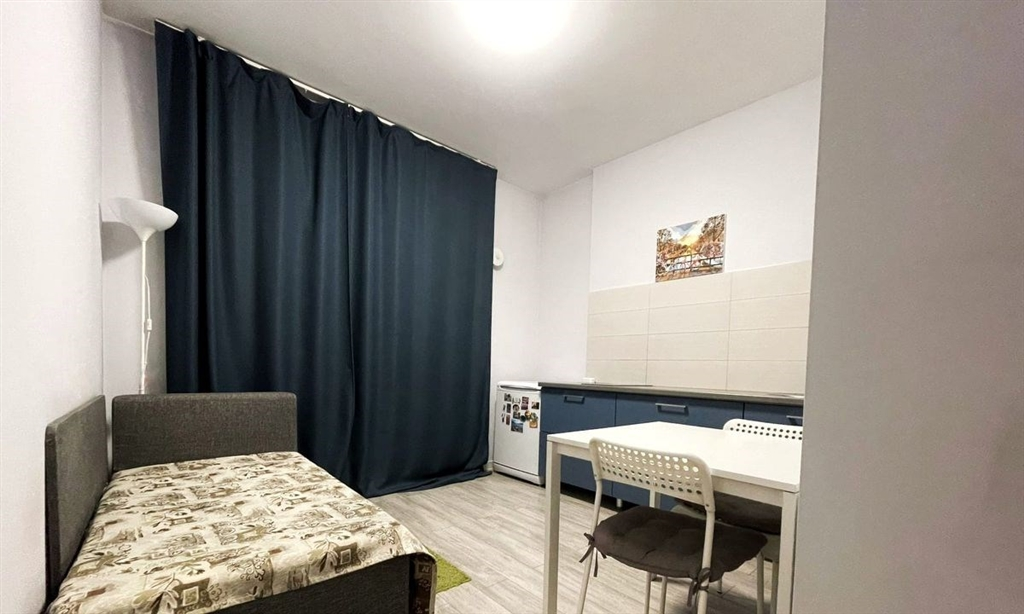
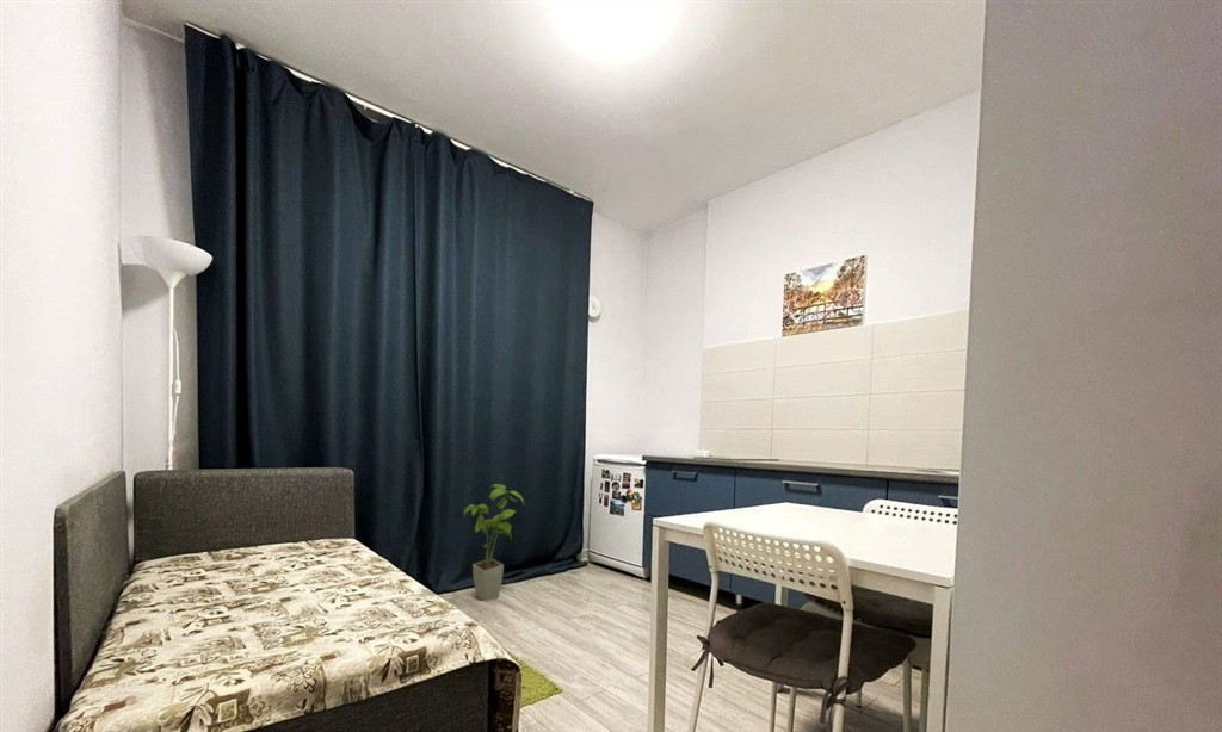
+ house plant (495, 539)
